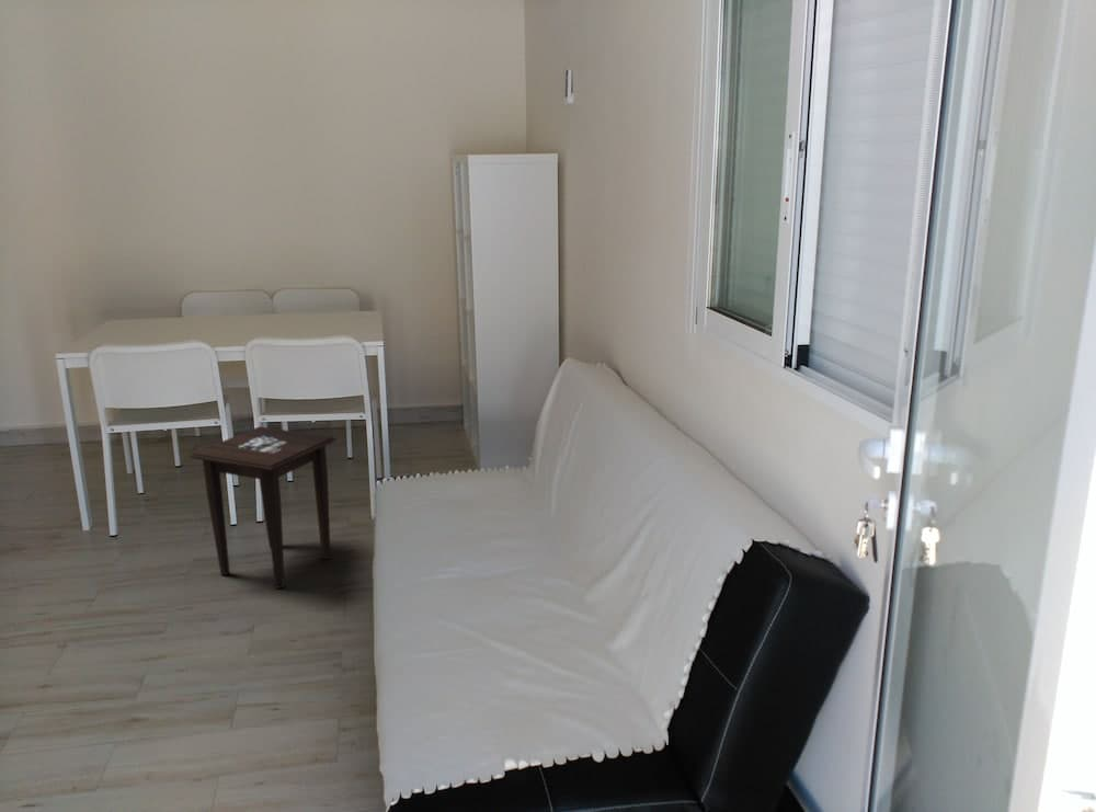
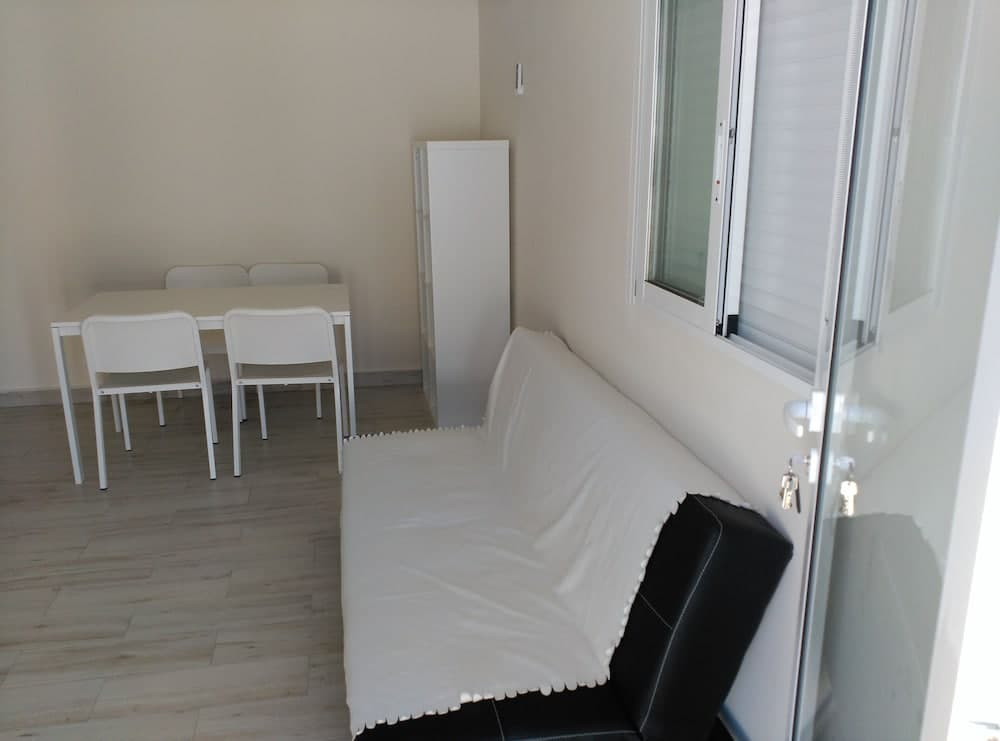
- side table (270, 504)
